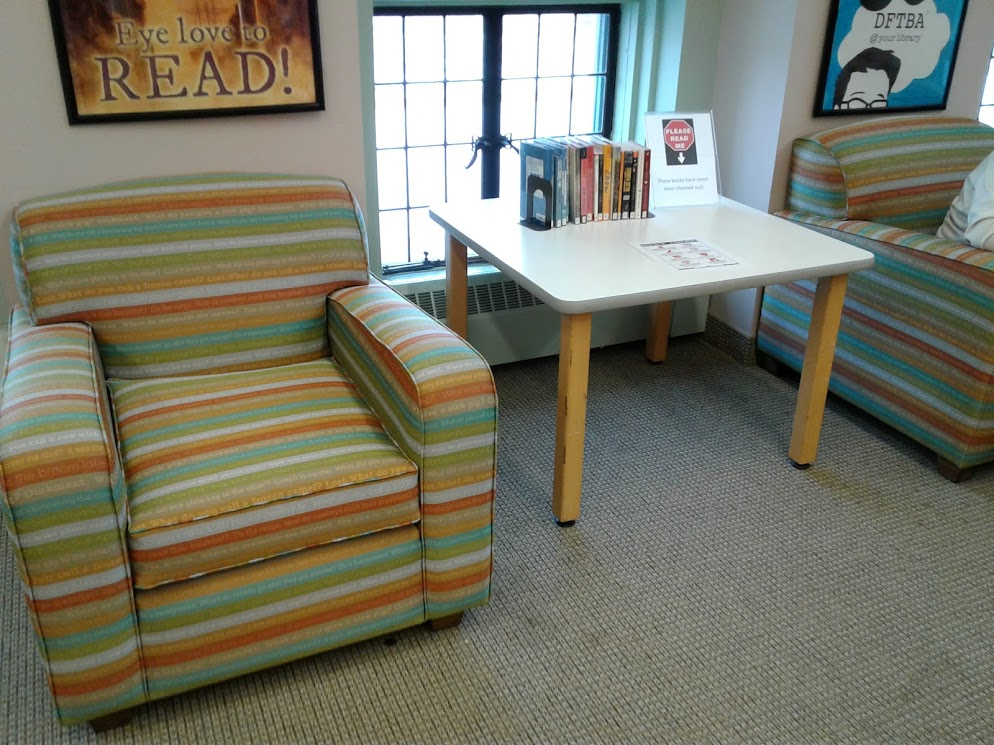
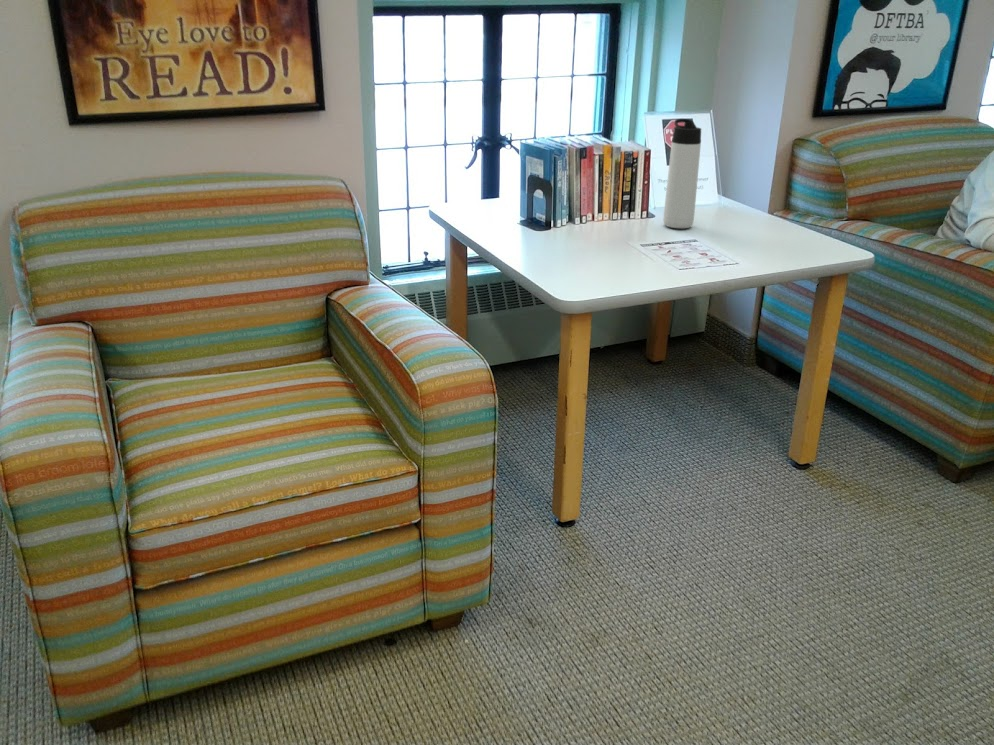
+ thermos bottle (681, 173)
